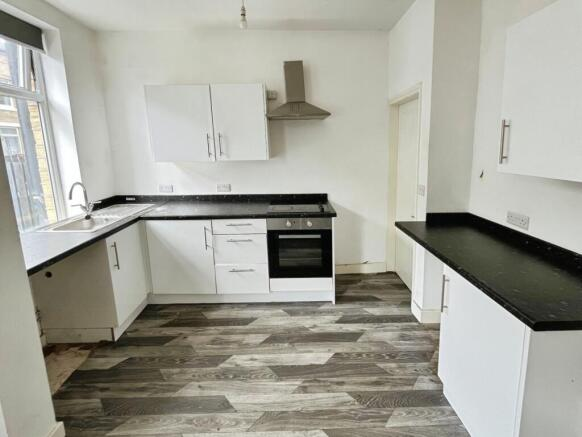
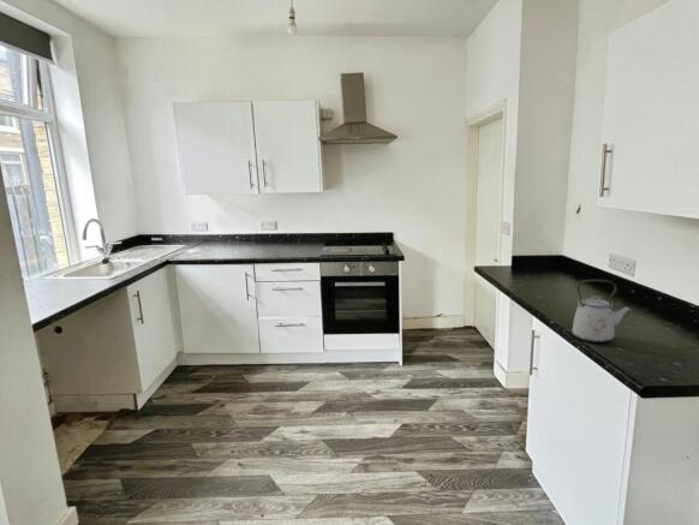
+ kettle (602, 309)
